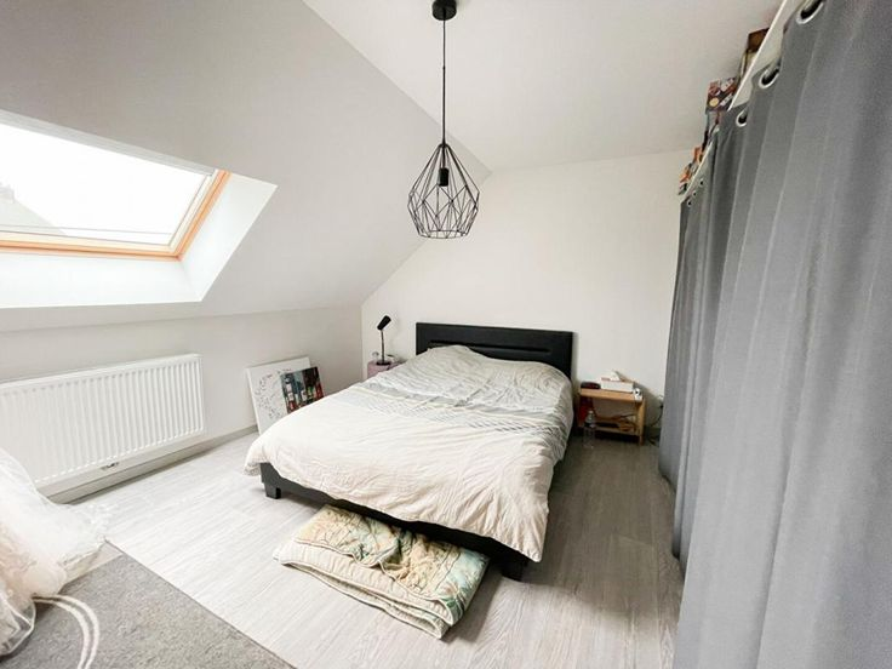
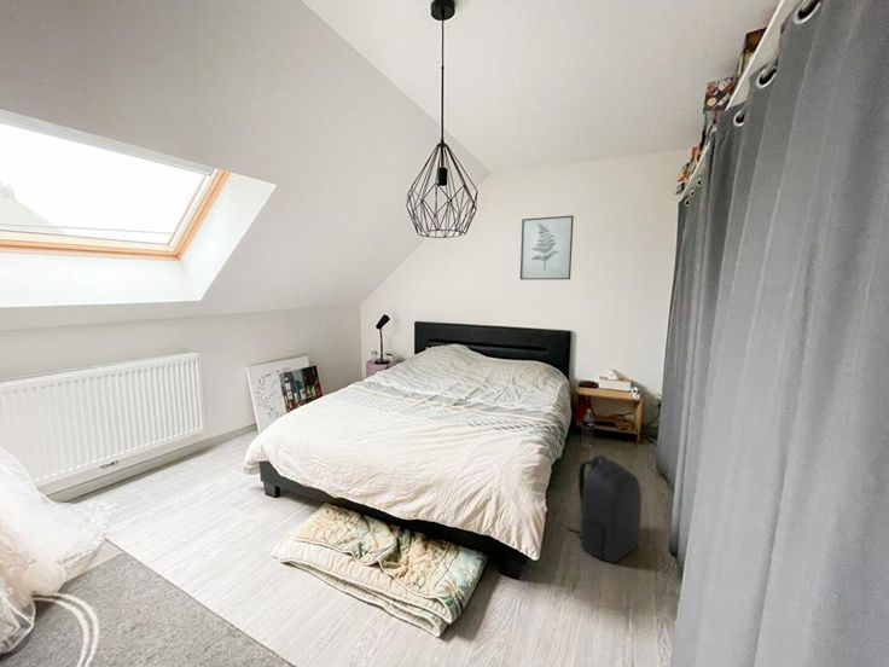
+ wall art (545, 249)
+ backpack (603, 499)
